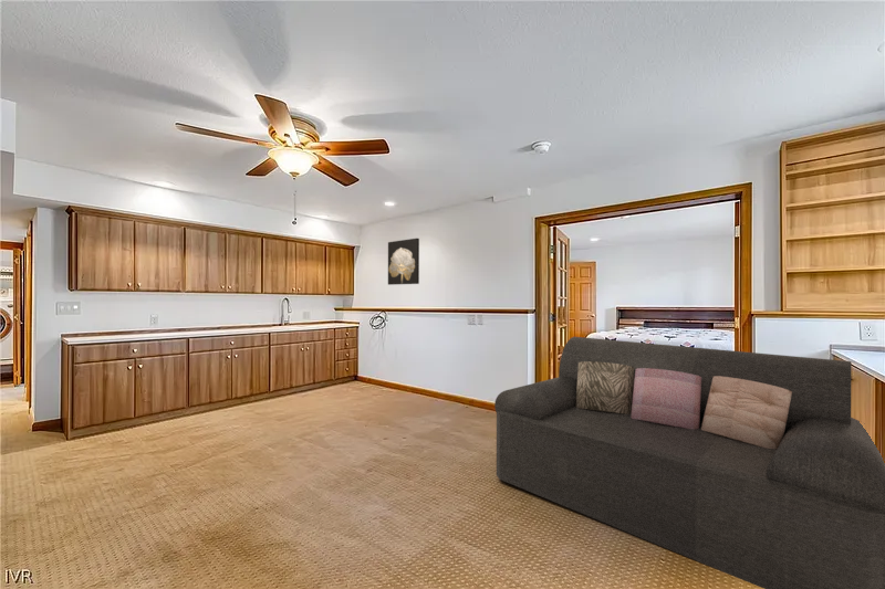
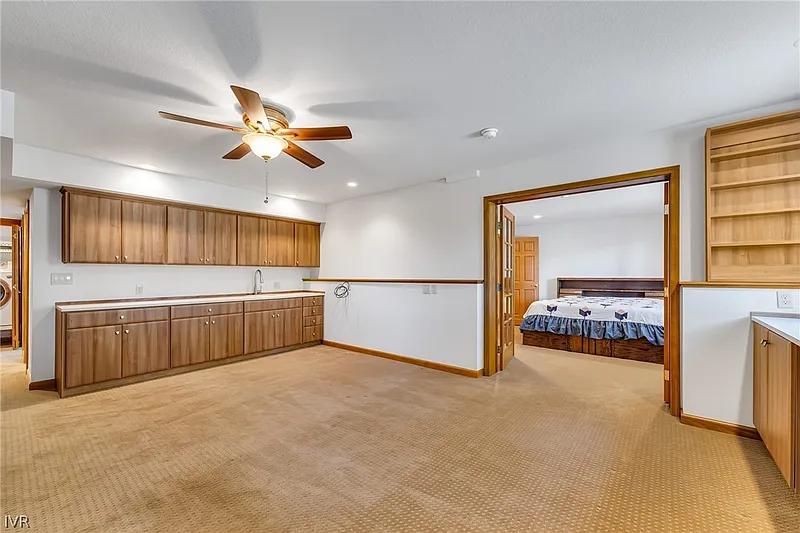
- sofa (666, 422)
- wall art (403, 262)
